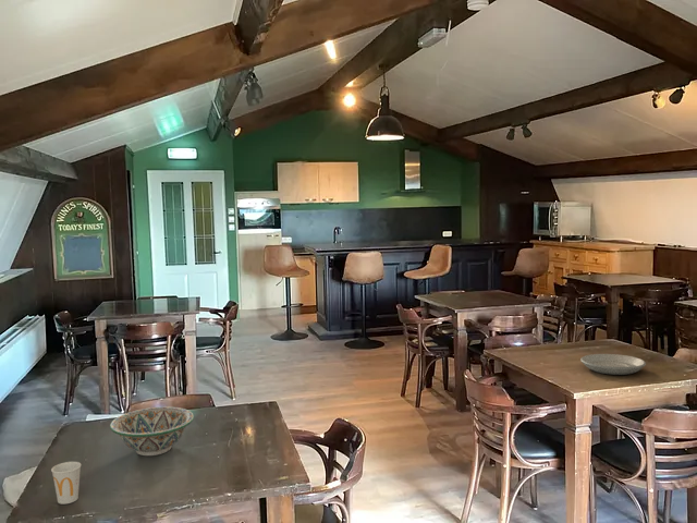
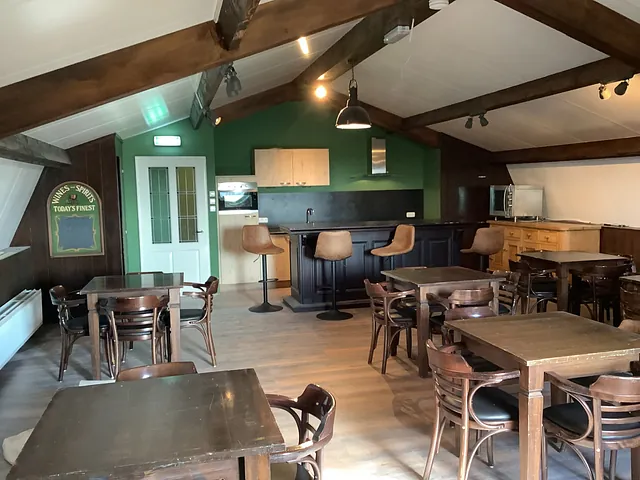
- plate (612, 364)
- cup (66, 483)
- decorative bowl (152, 434)
